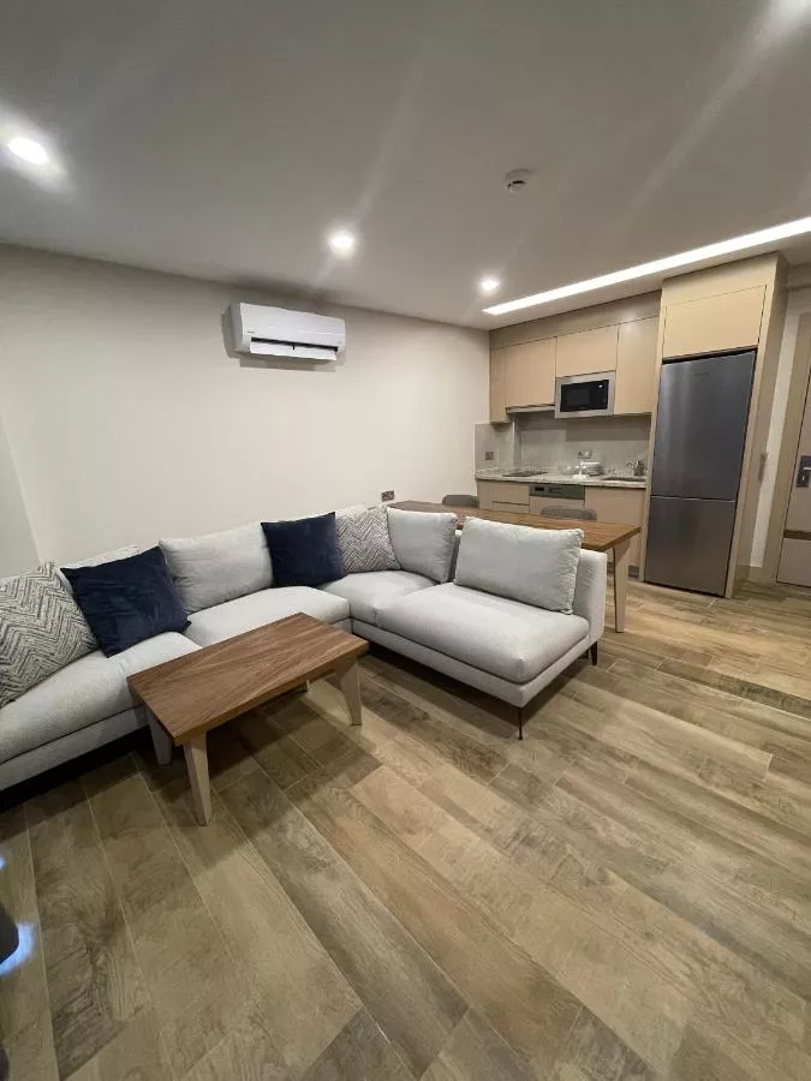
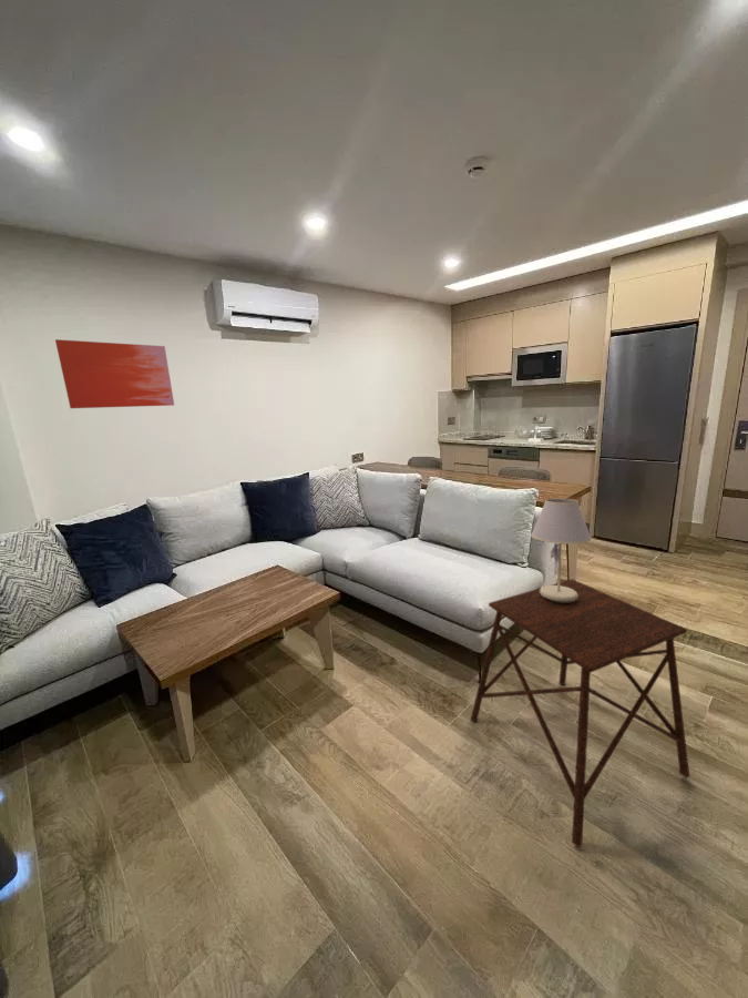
+ table lamp (560, 551)
+ side table (574, 686)
+ wall art (120, 375)
